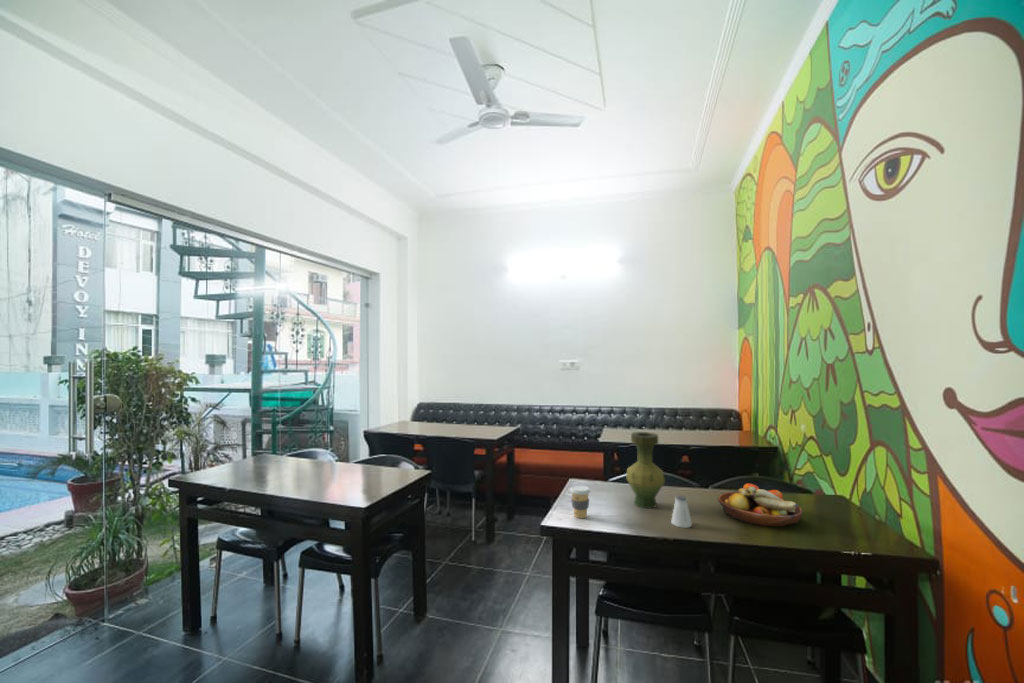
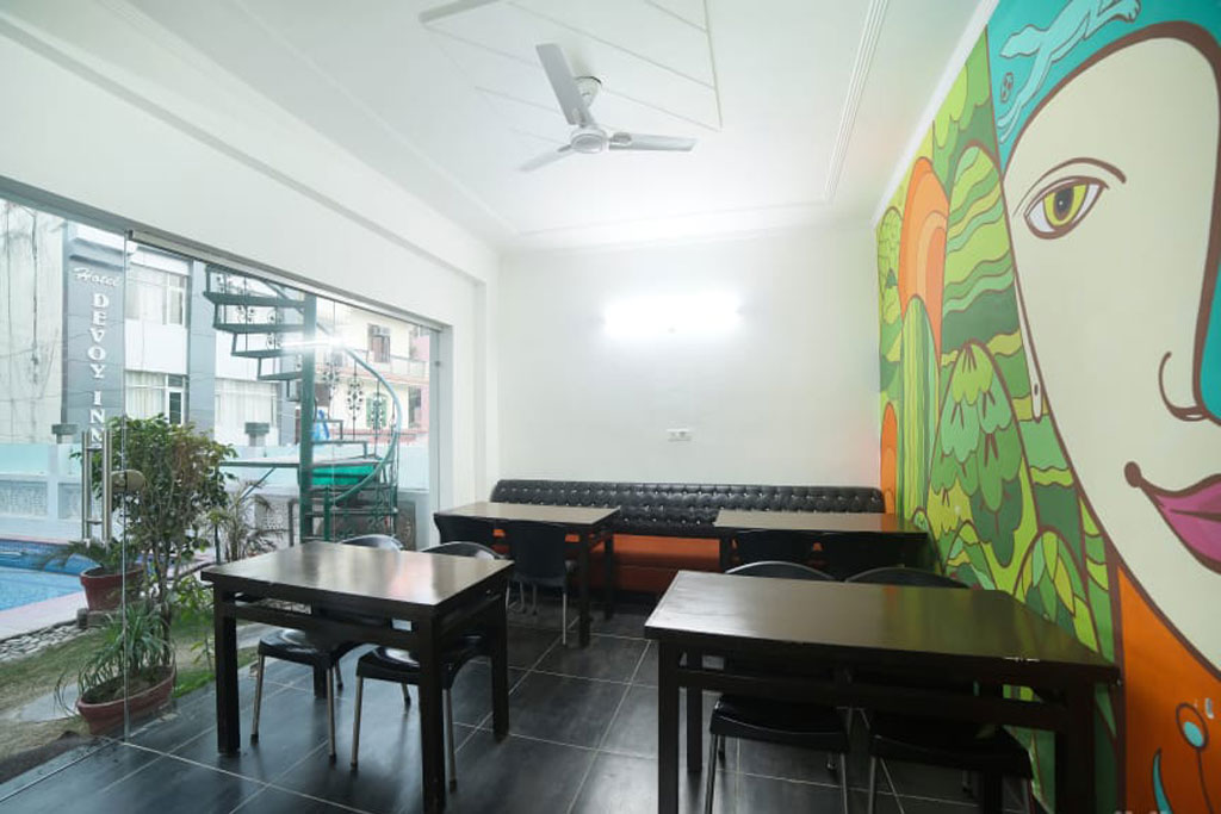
- coffee cup (580, 501)
- fruit bowl (759, 500)
- vase (645, 469)
- saltshaker (681, 510)
